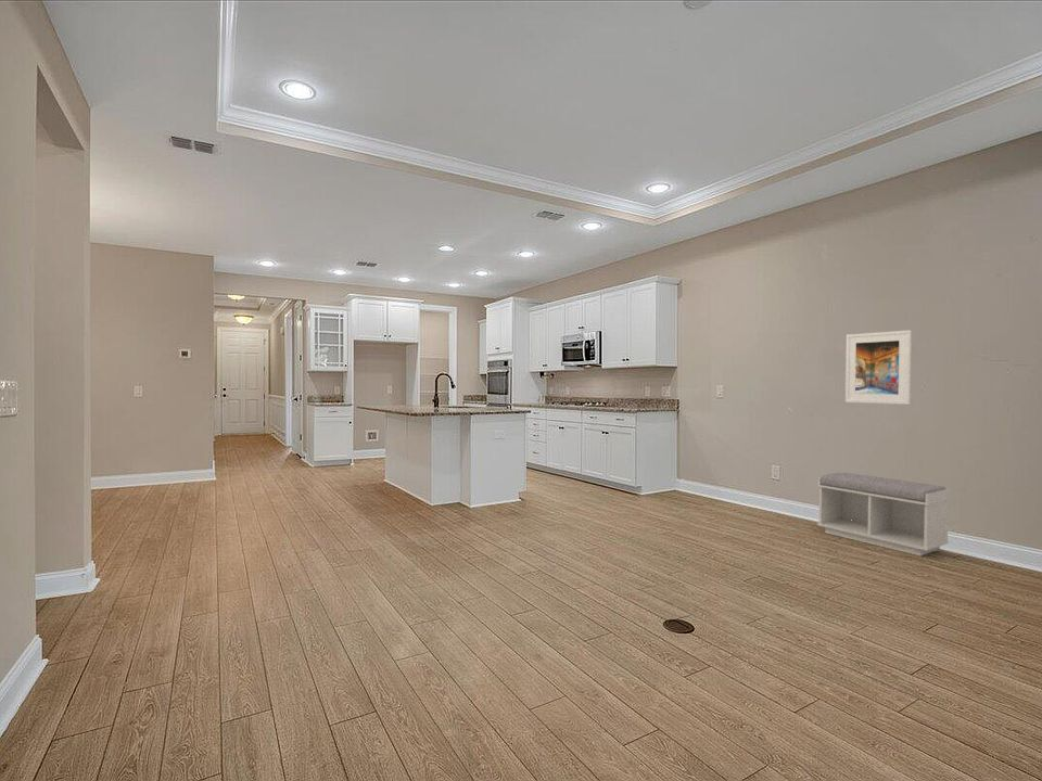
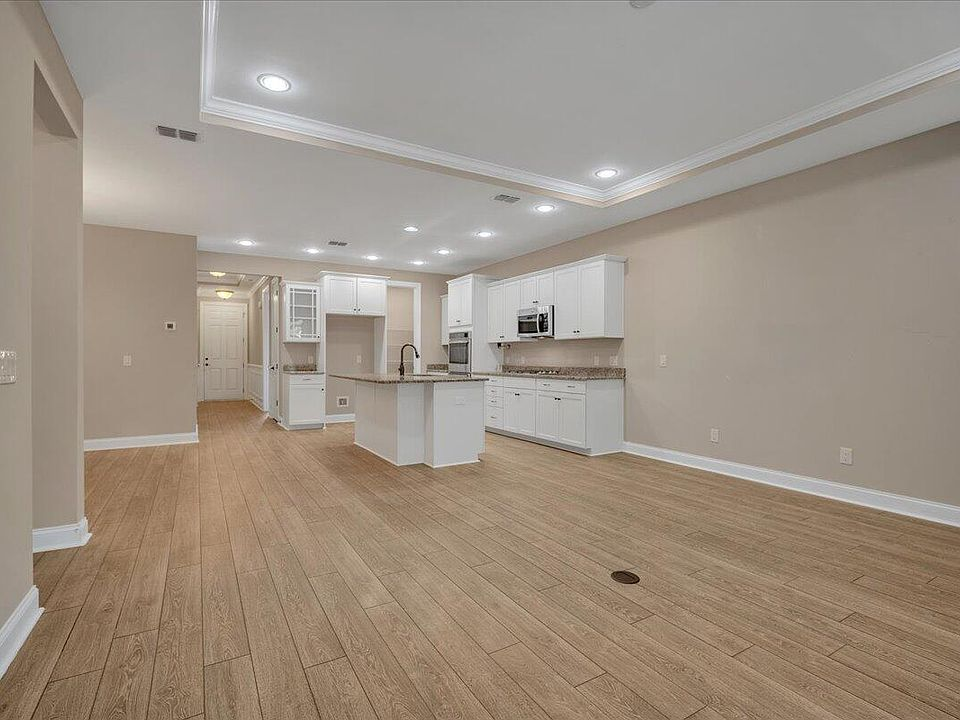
- bench (879, 510)
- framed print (876, 368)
